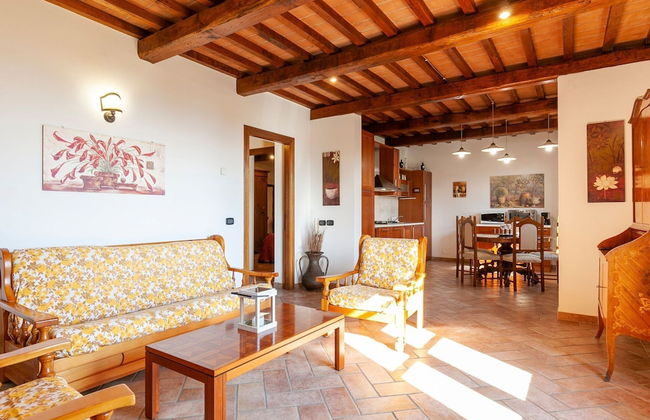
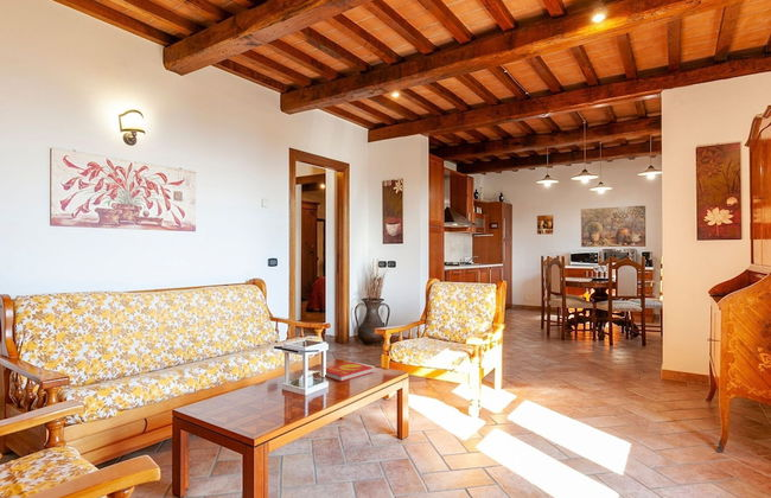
+ book (346, 371)
